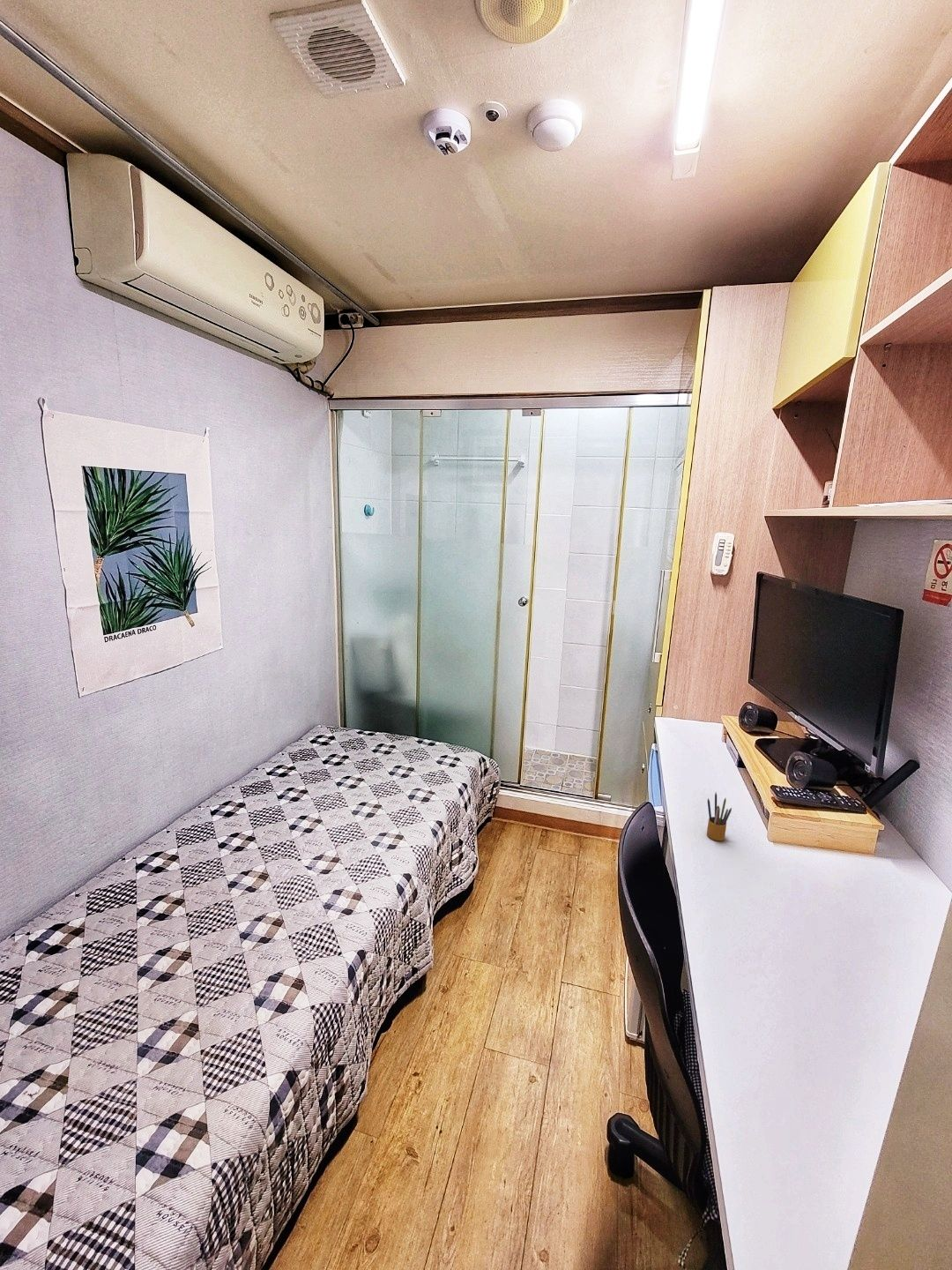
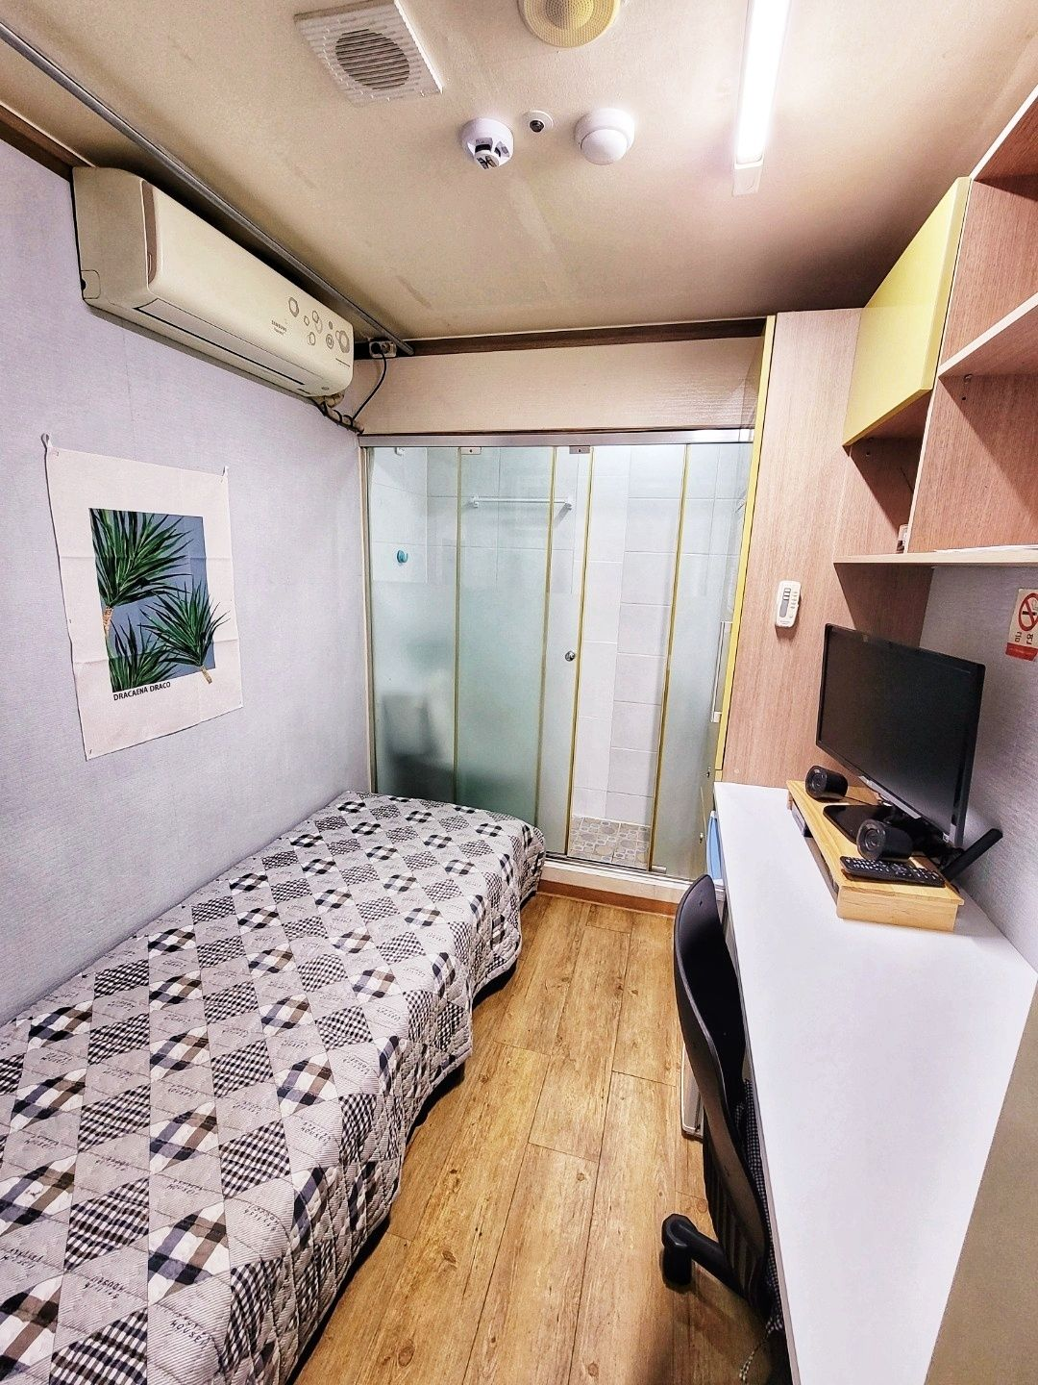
- pencil box (717, 816)
